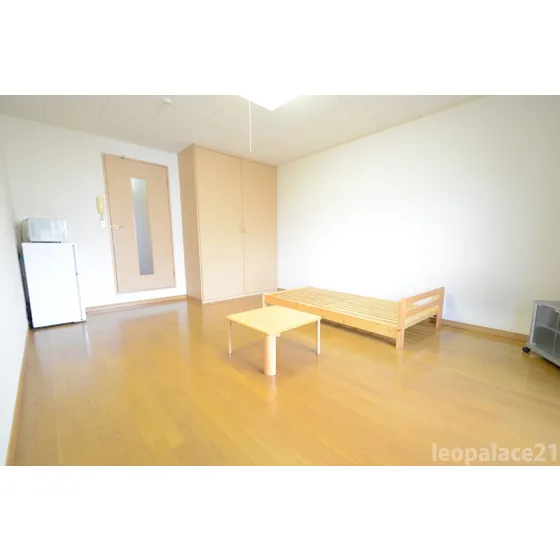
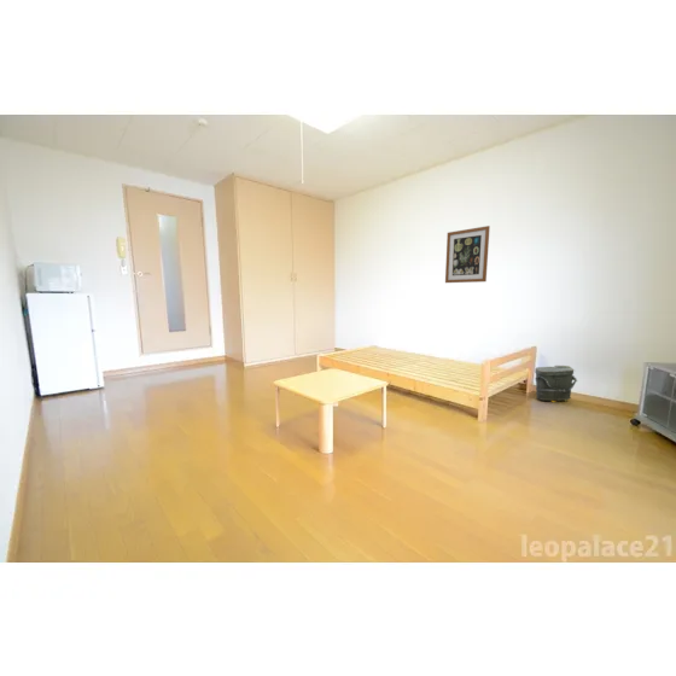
+ bag (554, 384)
+ wall art (466, 256)
